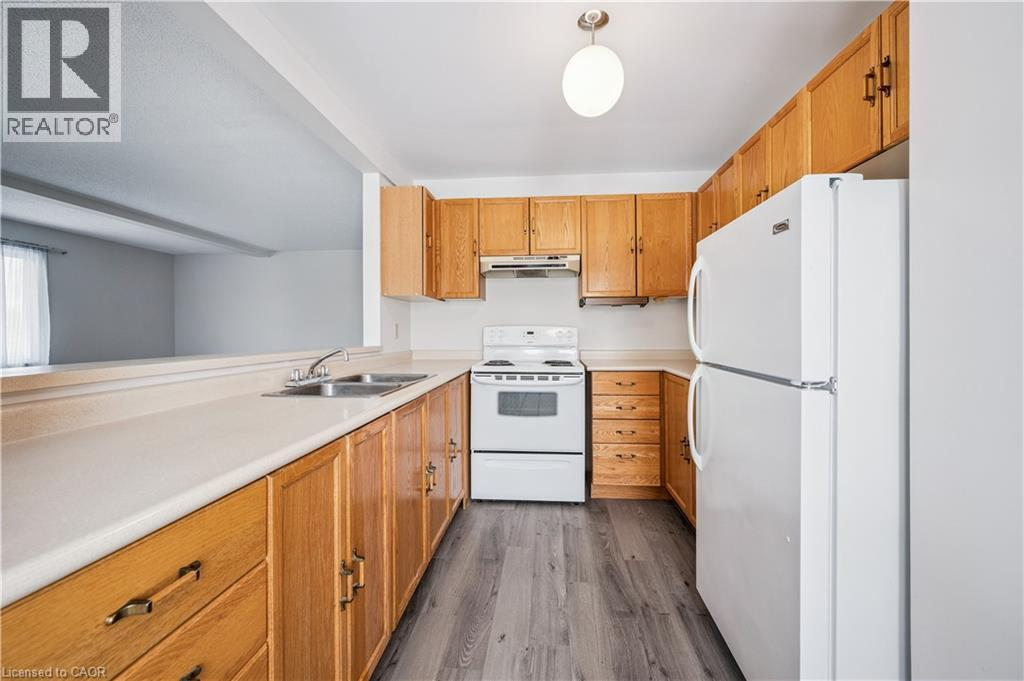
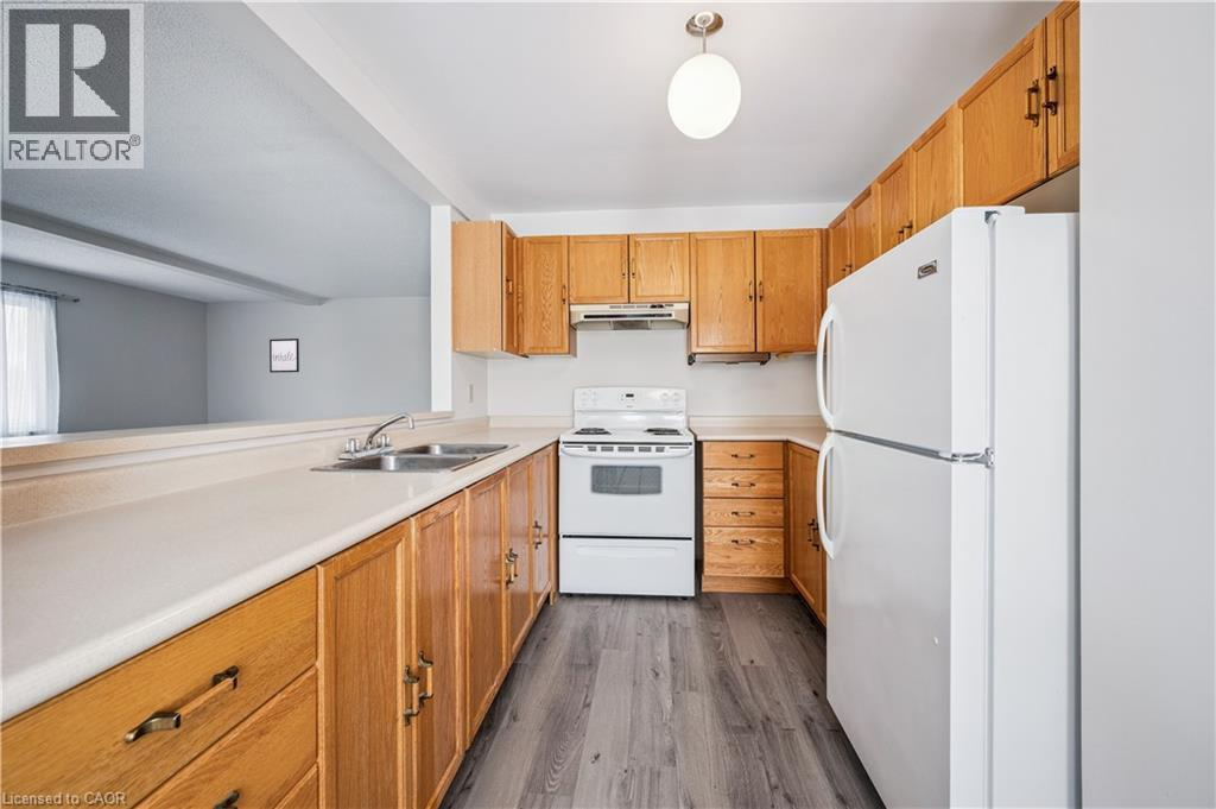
+ wall art (284, 355)
